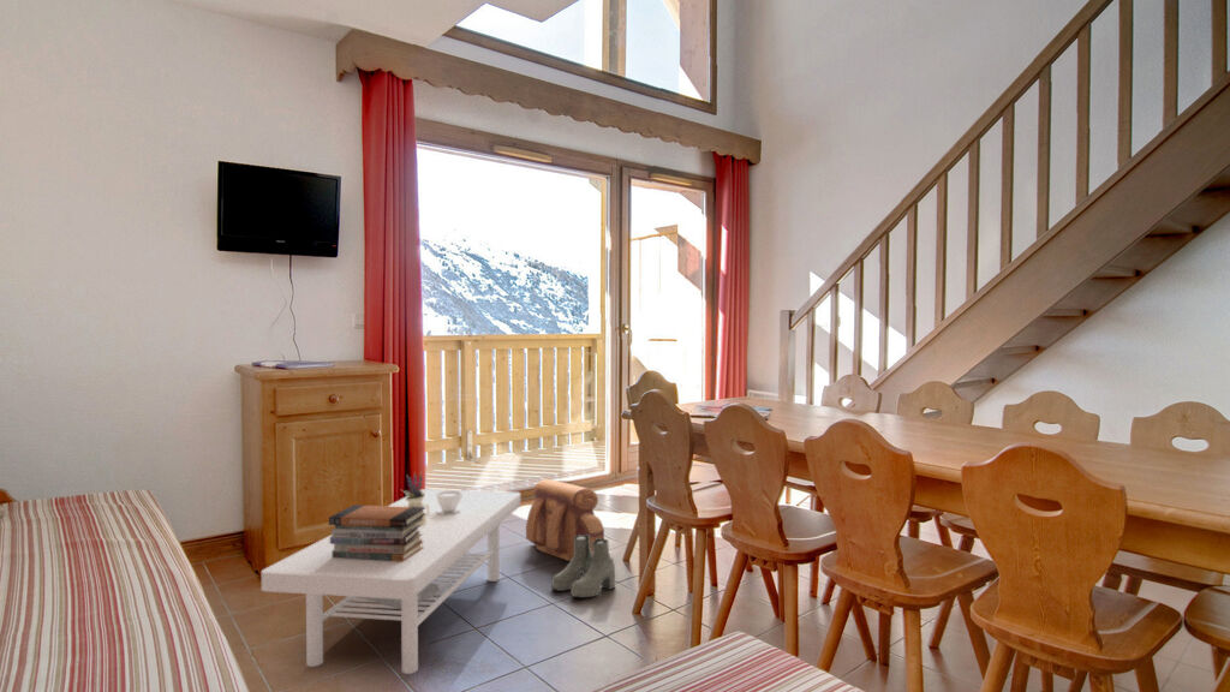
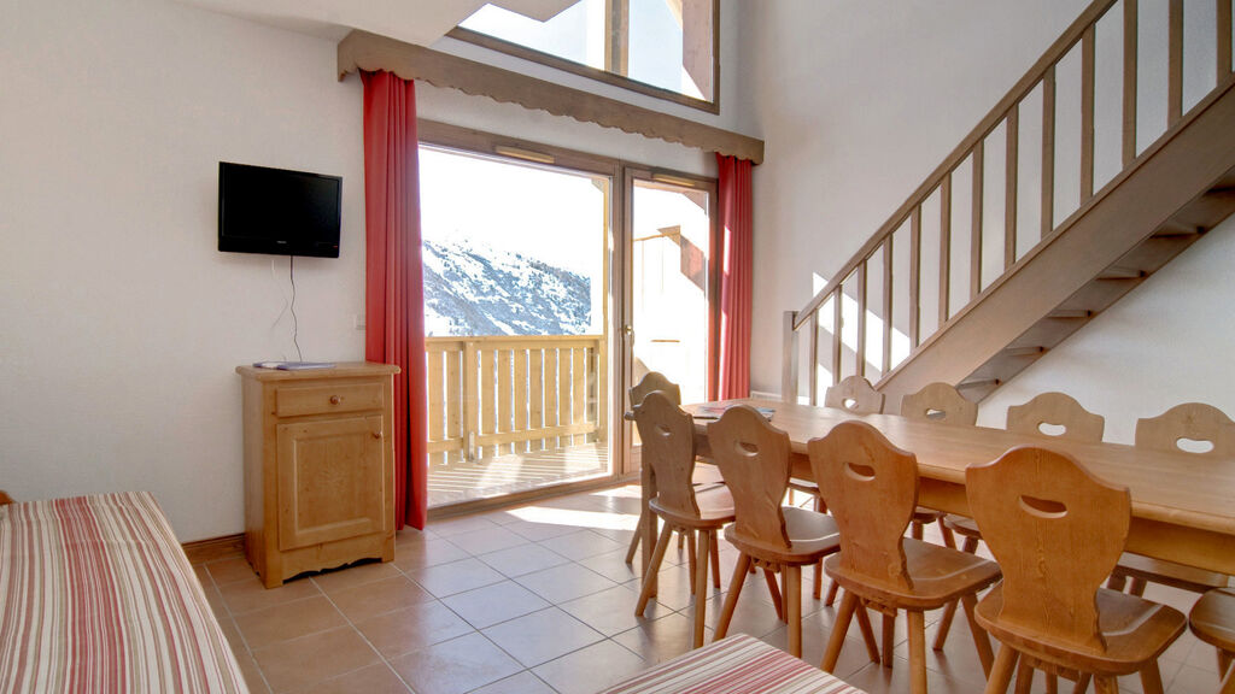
- backpack (566, 518)
- coffee table (422, 543)
- book stack (377, 527)
- boots (584, 563)
